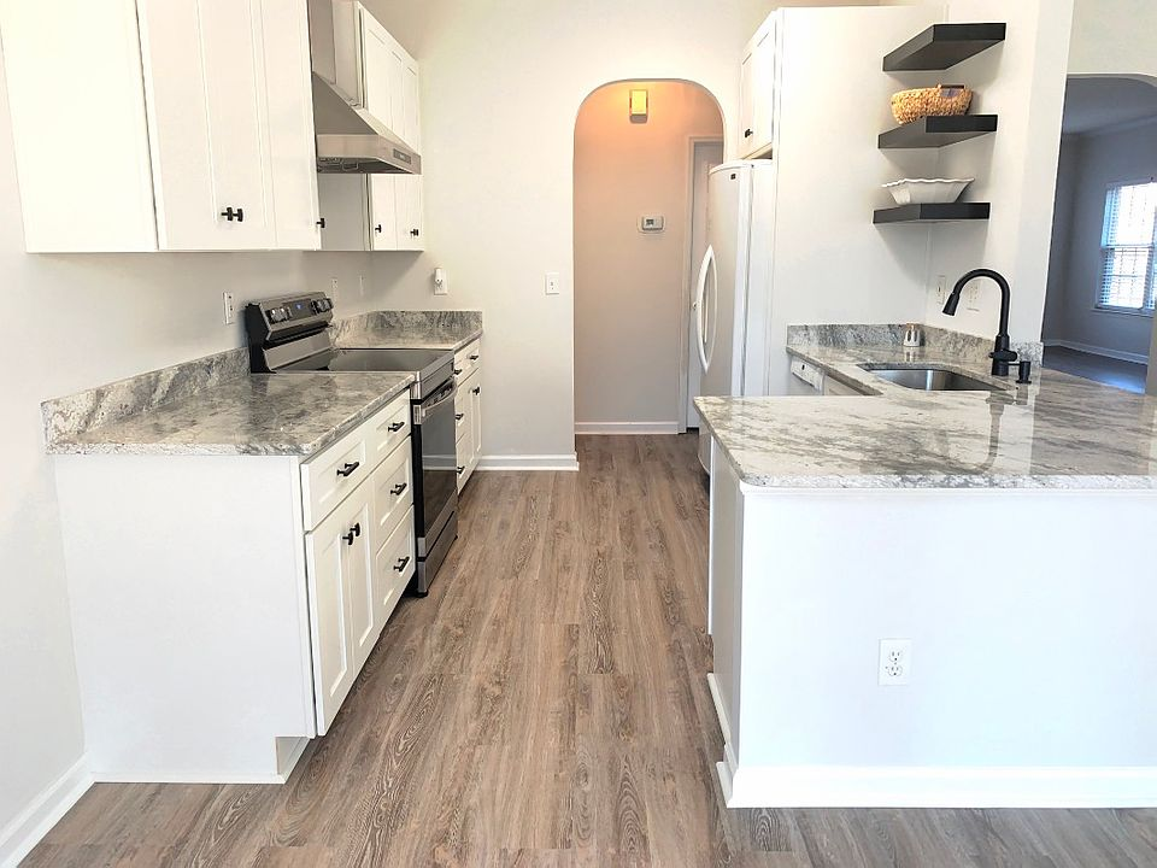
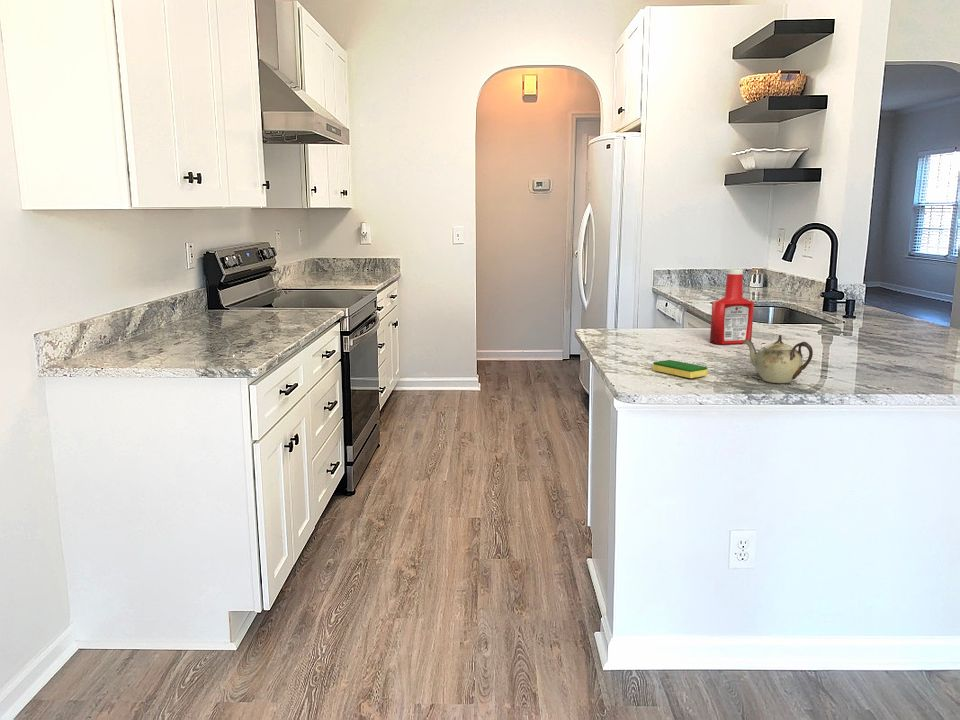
+ dish sponge (679, 368)
+ soap bottle (732, 306)
+ teapot (775, 357)
